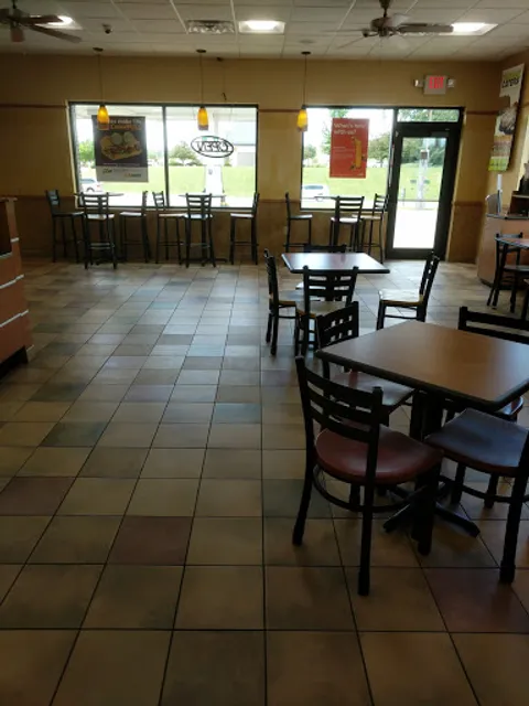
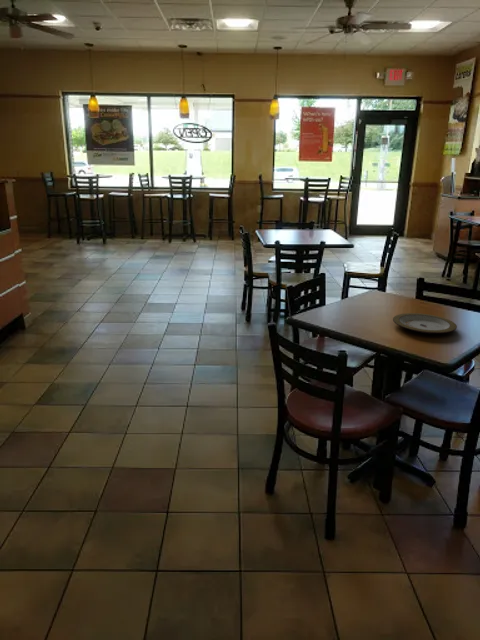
+ plate (423, 324)
